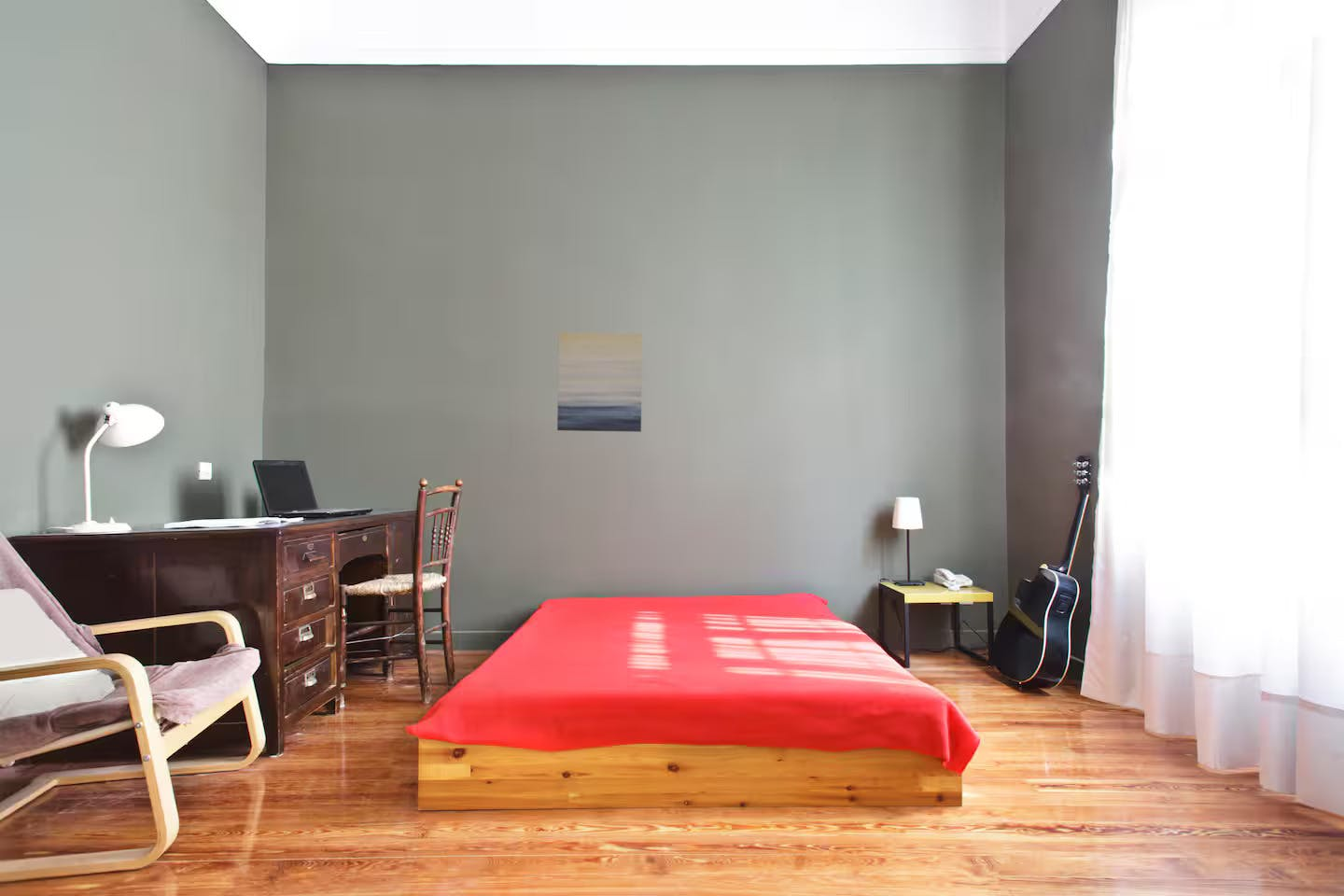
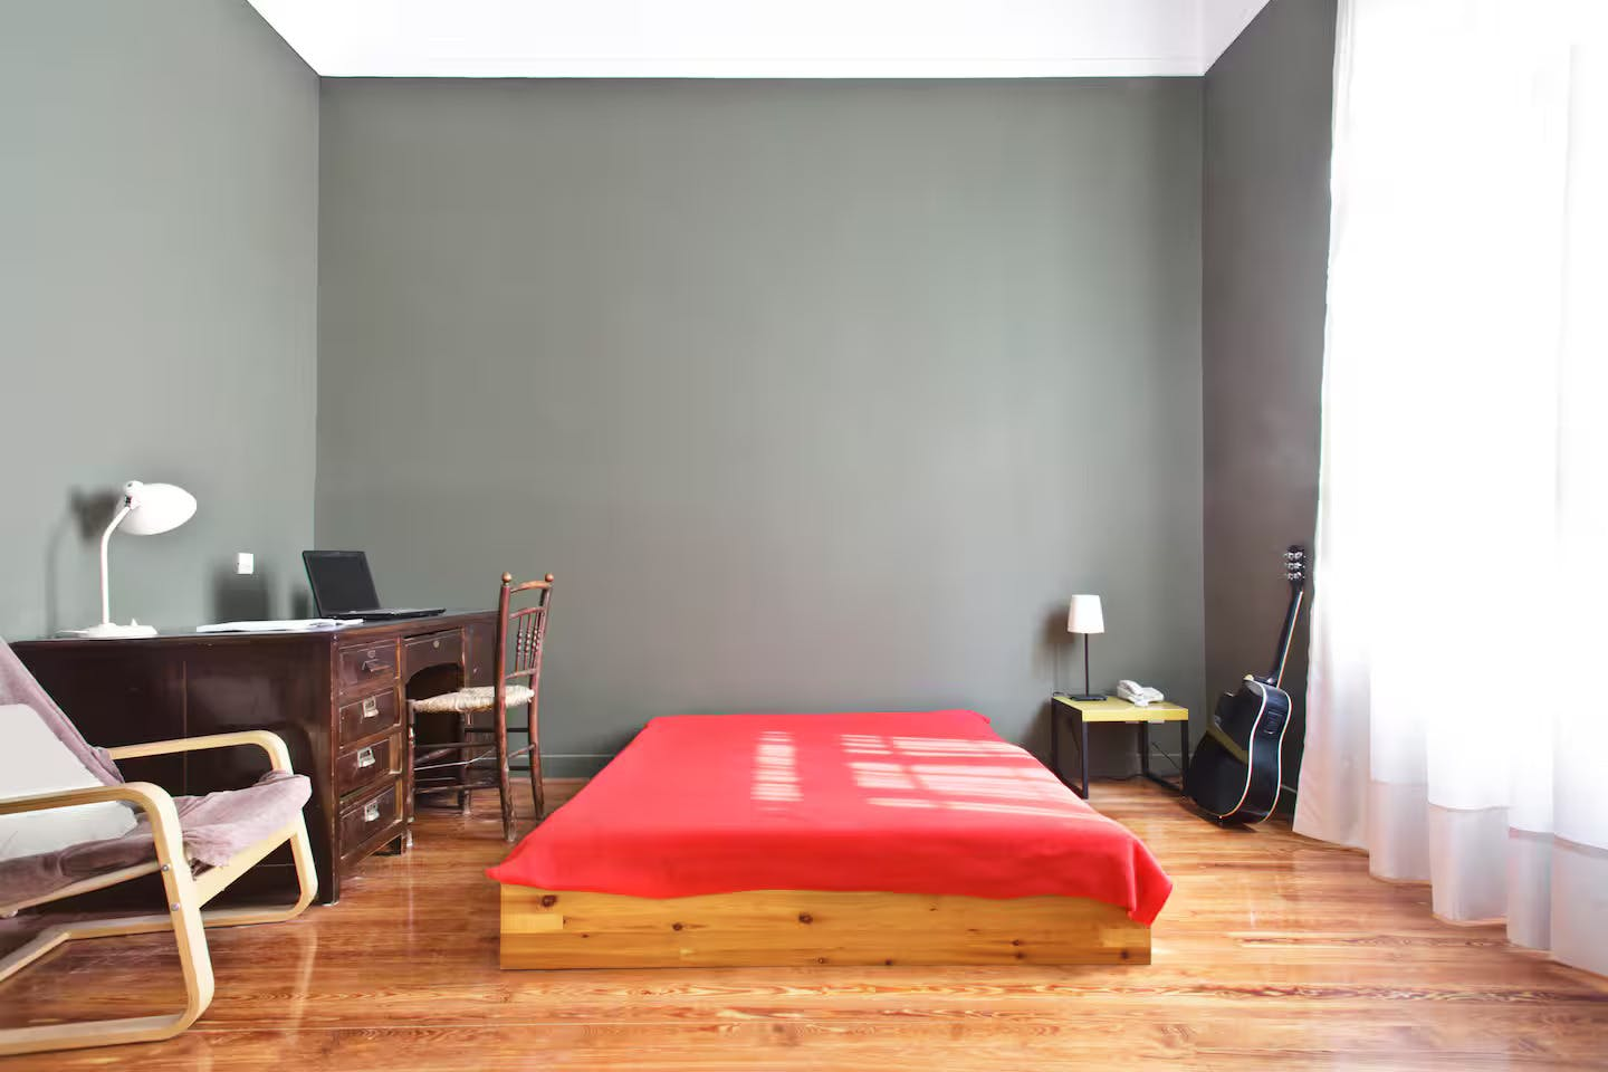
- wall art (600, 382)
